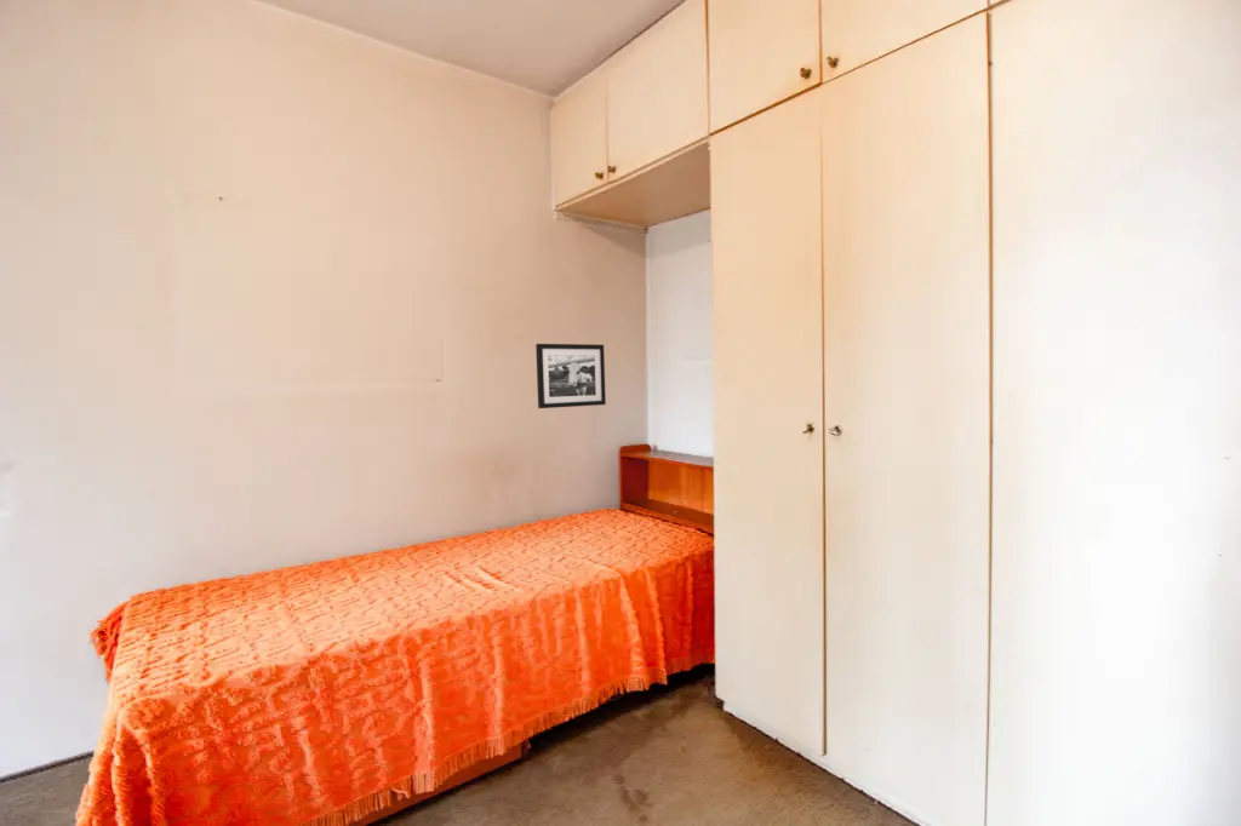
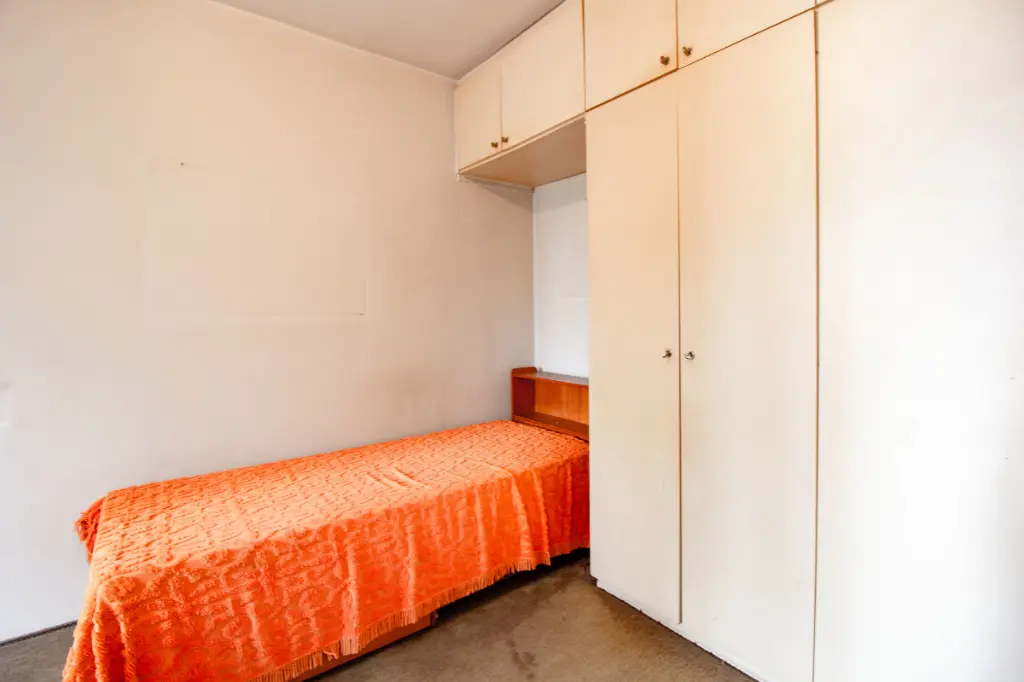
- picture frame (572, 375)
